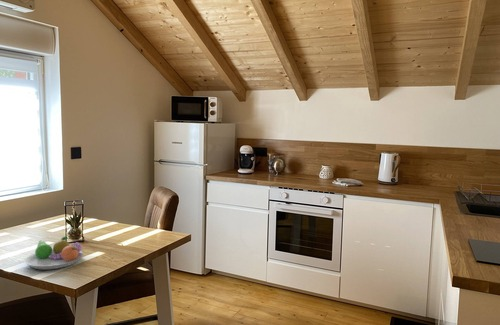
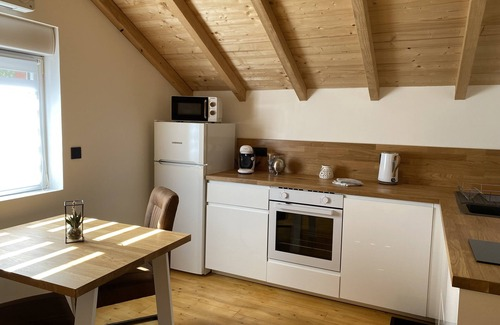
- fruit bowl (54, 251)
